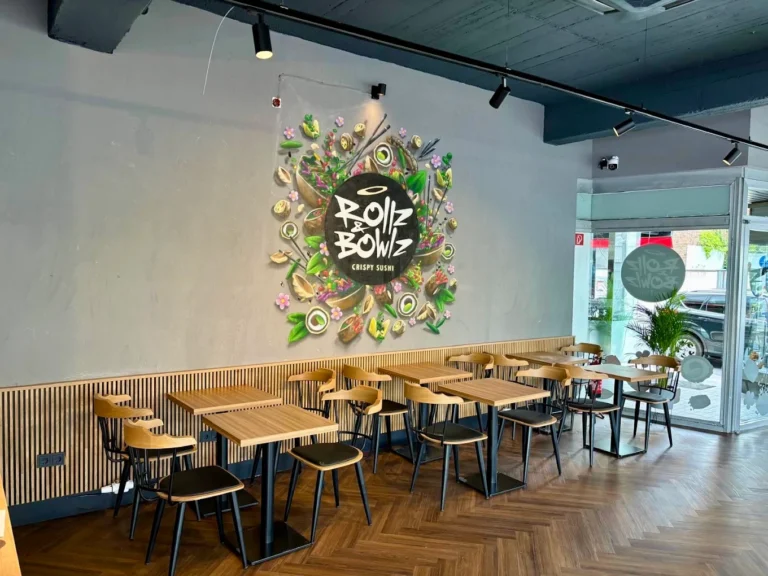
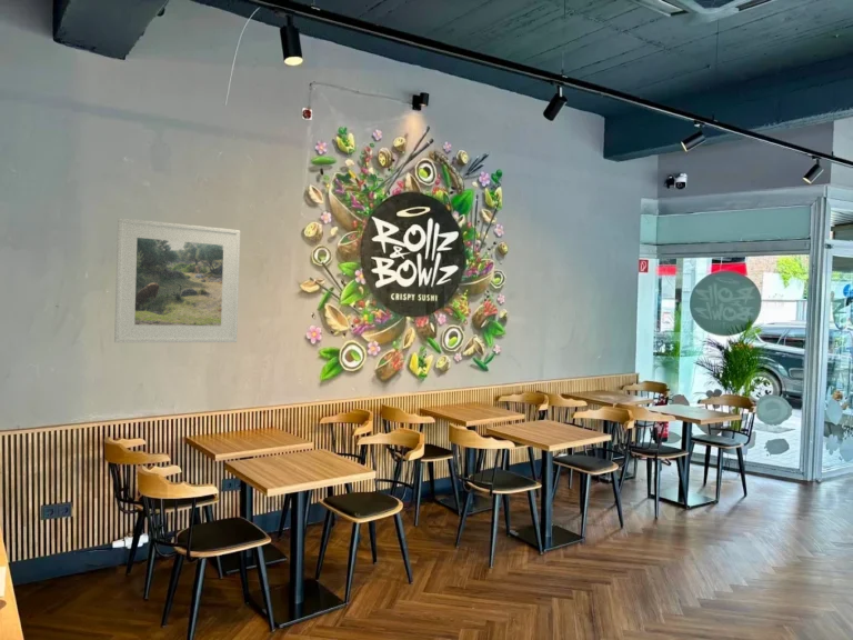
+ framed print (180, 283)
